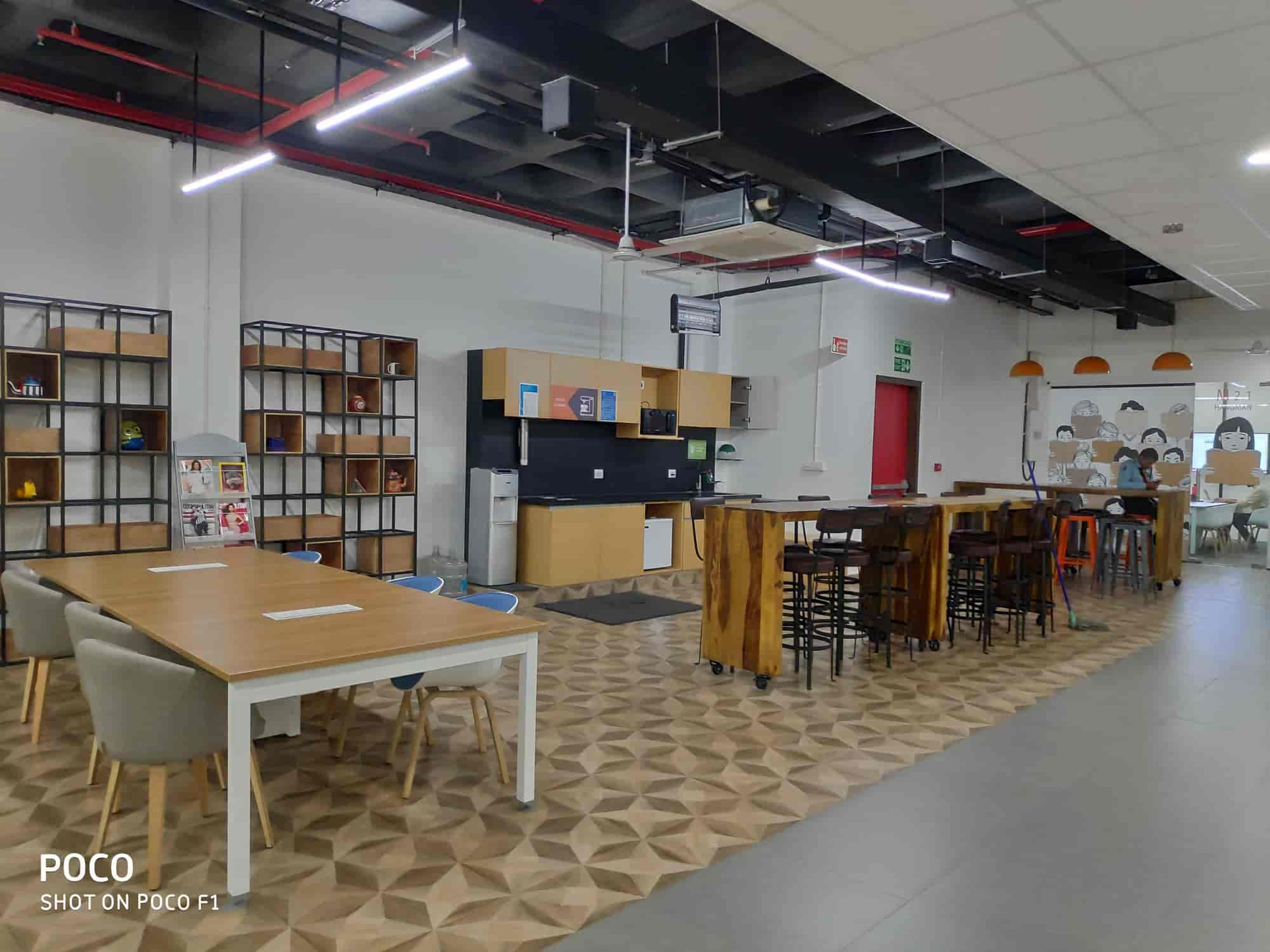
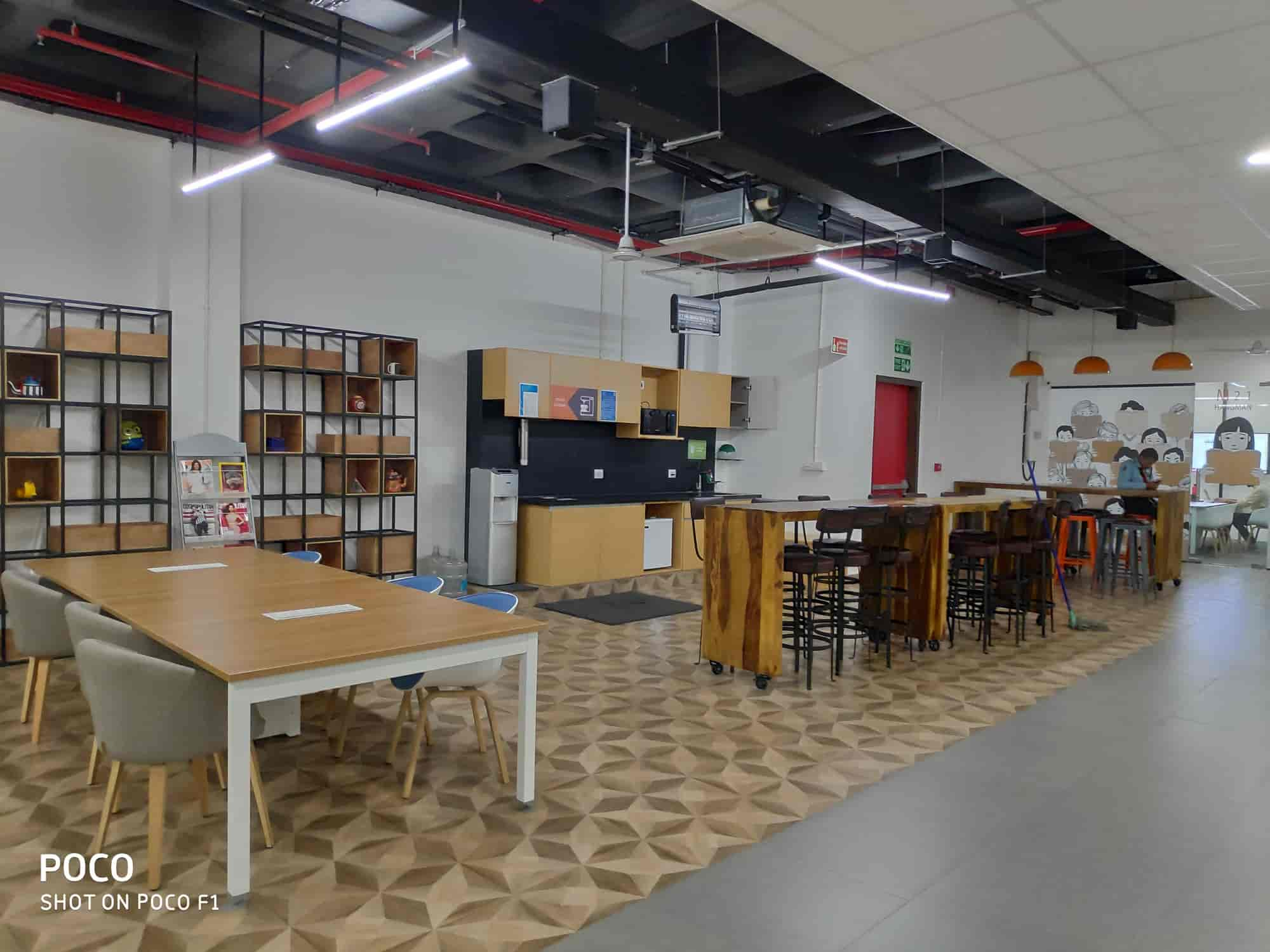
- smoke detector (1172, 228)
